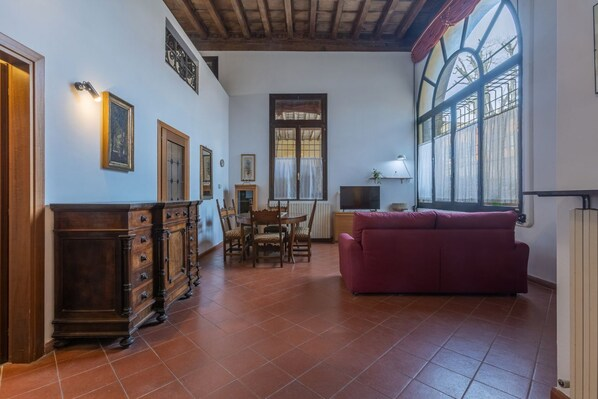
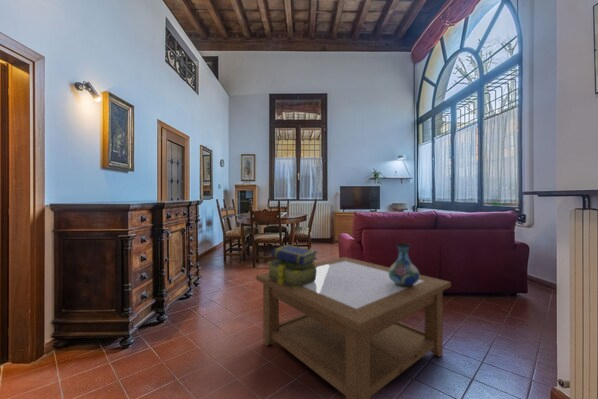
+ vase (403, 264)
+ stack of books (294, 263)
+ coffee table (349, 313)
